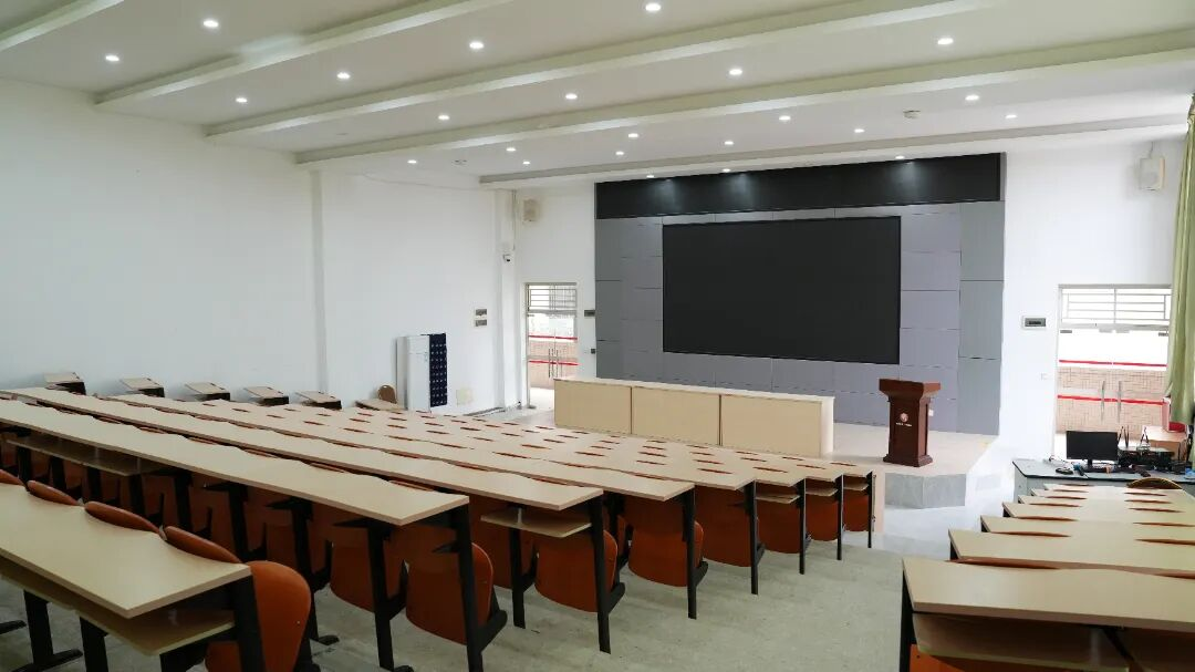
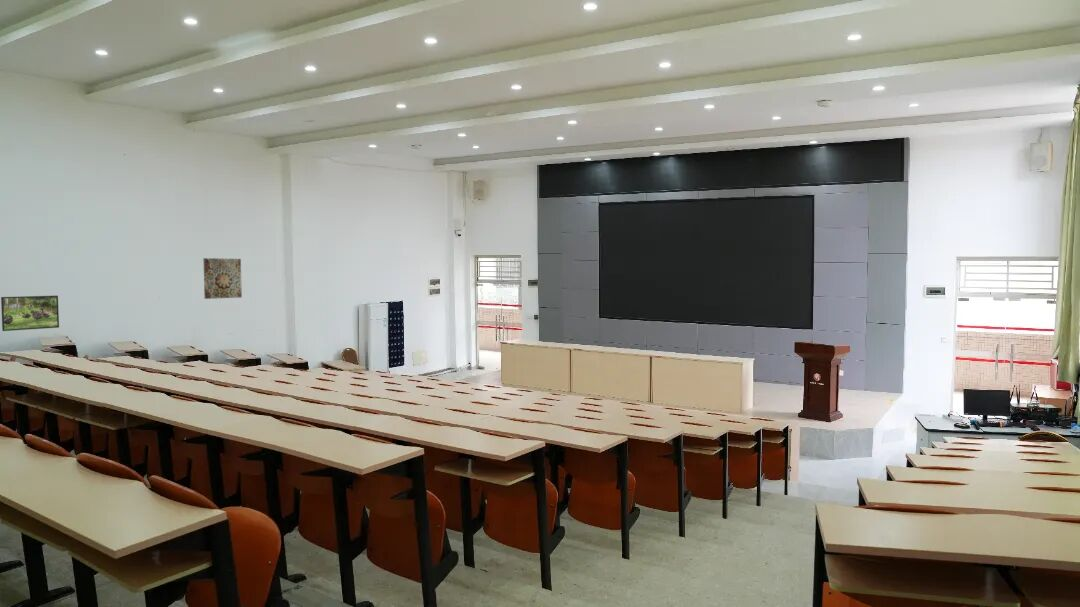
+ wall art (222, 278)
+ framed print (30, 312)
